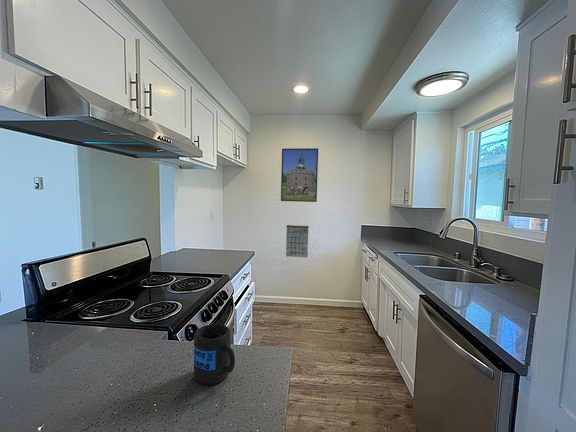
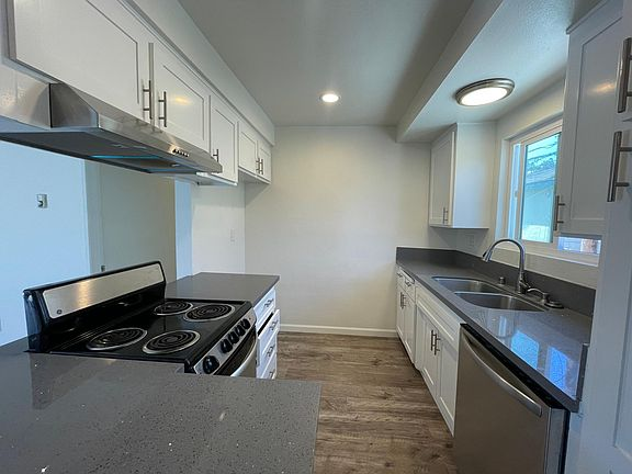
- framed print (299, 175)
- calendar (297, 237)
- mug (216, 354)
